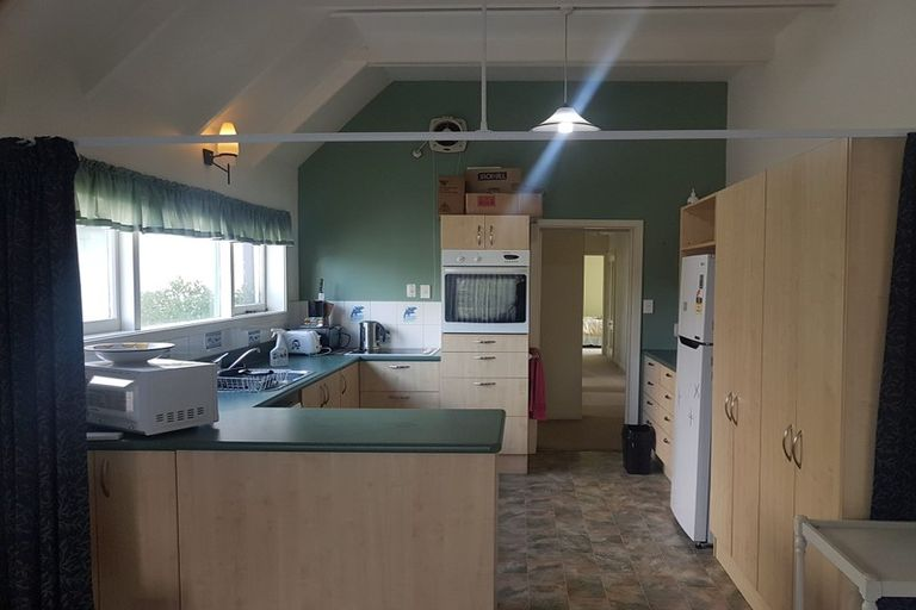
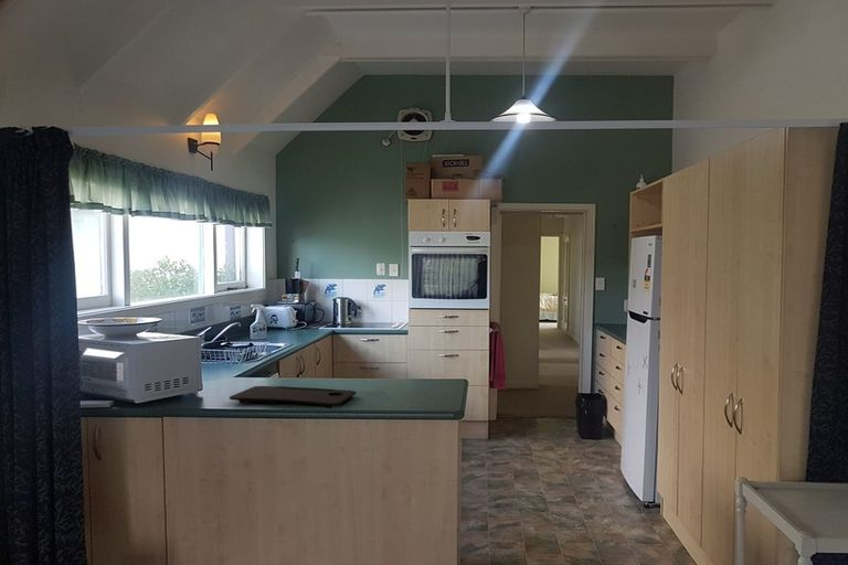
+ cutting board (294, 396)
